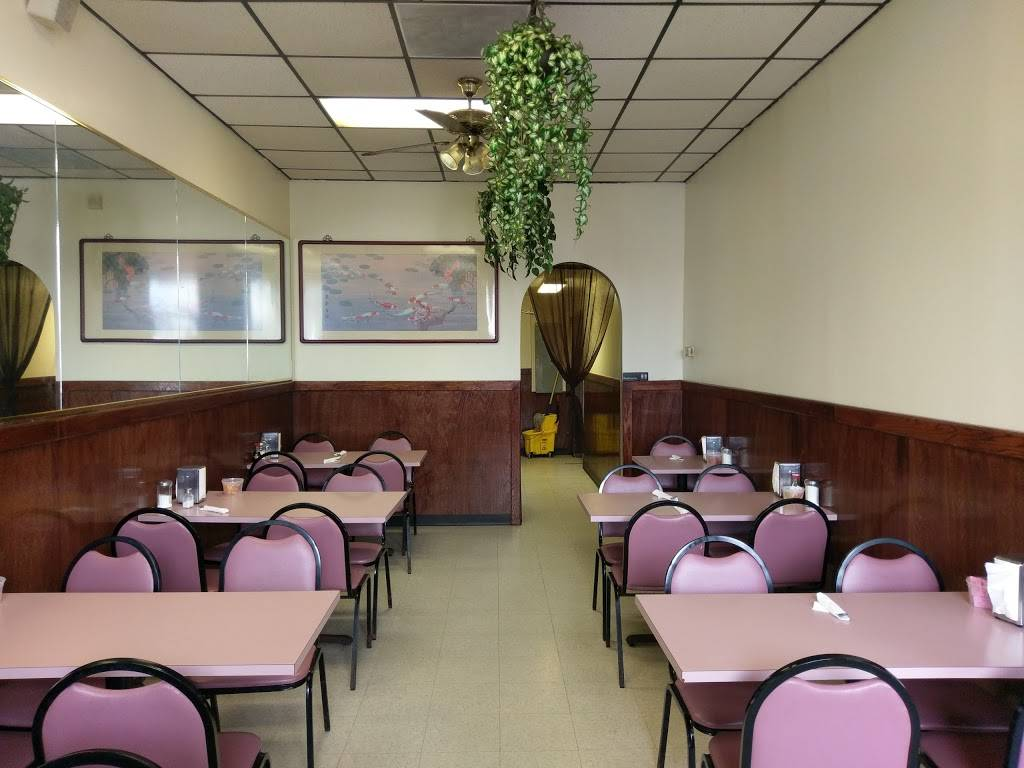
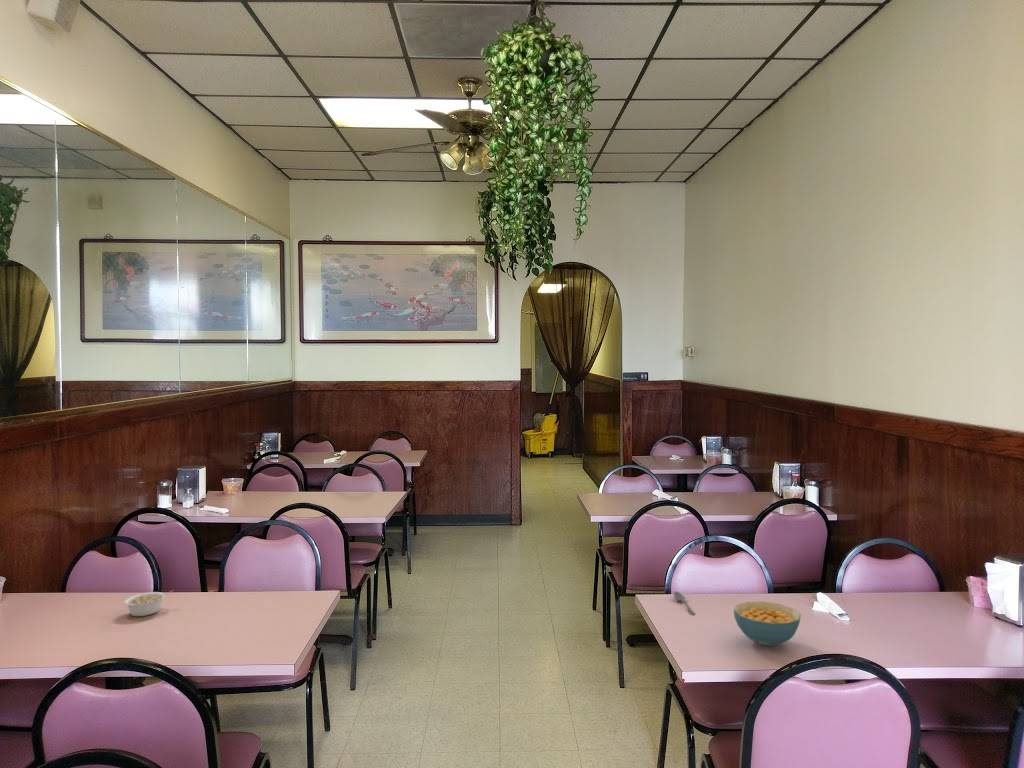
+ spoon (684, 602)
+ cereal bowl (766, 627)
+ legume (146, 603)
